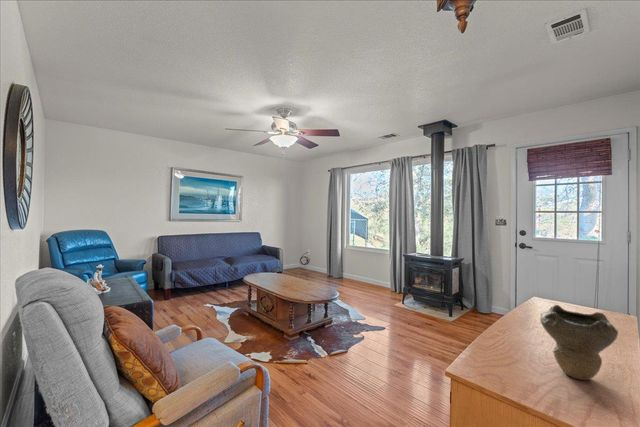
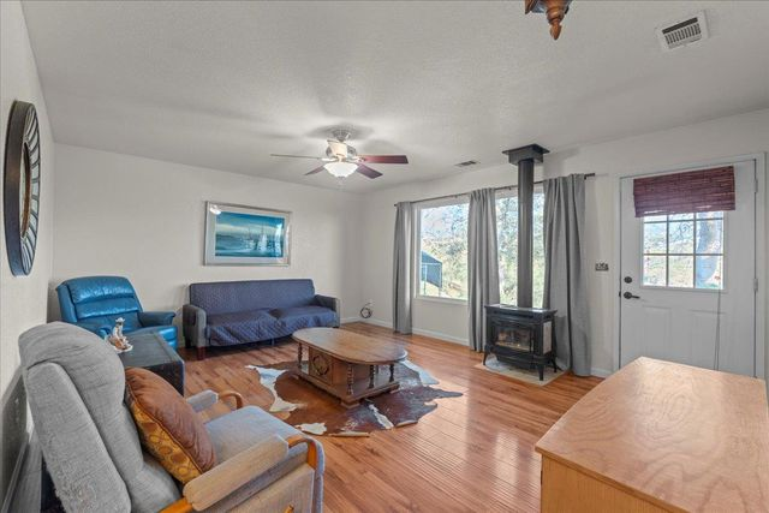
- decorative bowl (576, 343)
